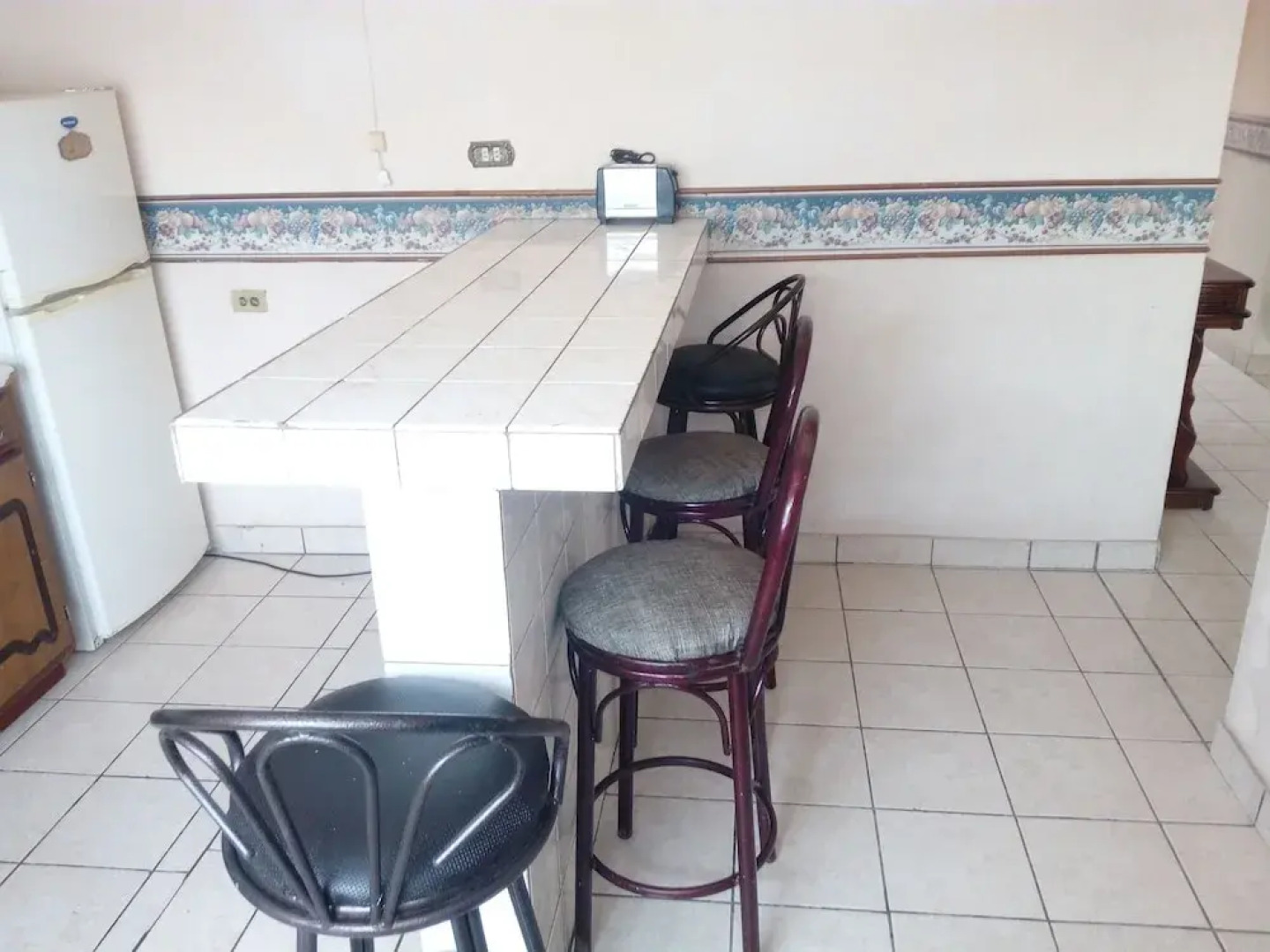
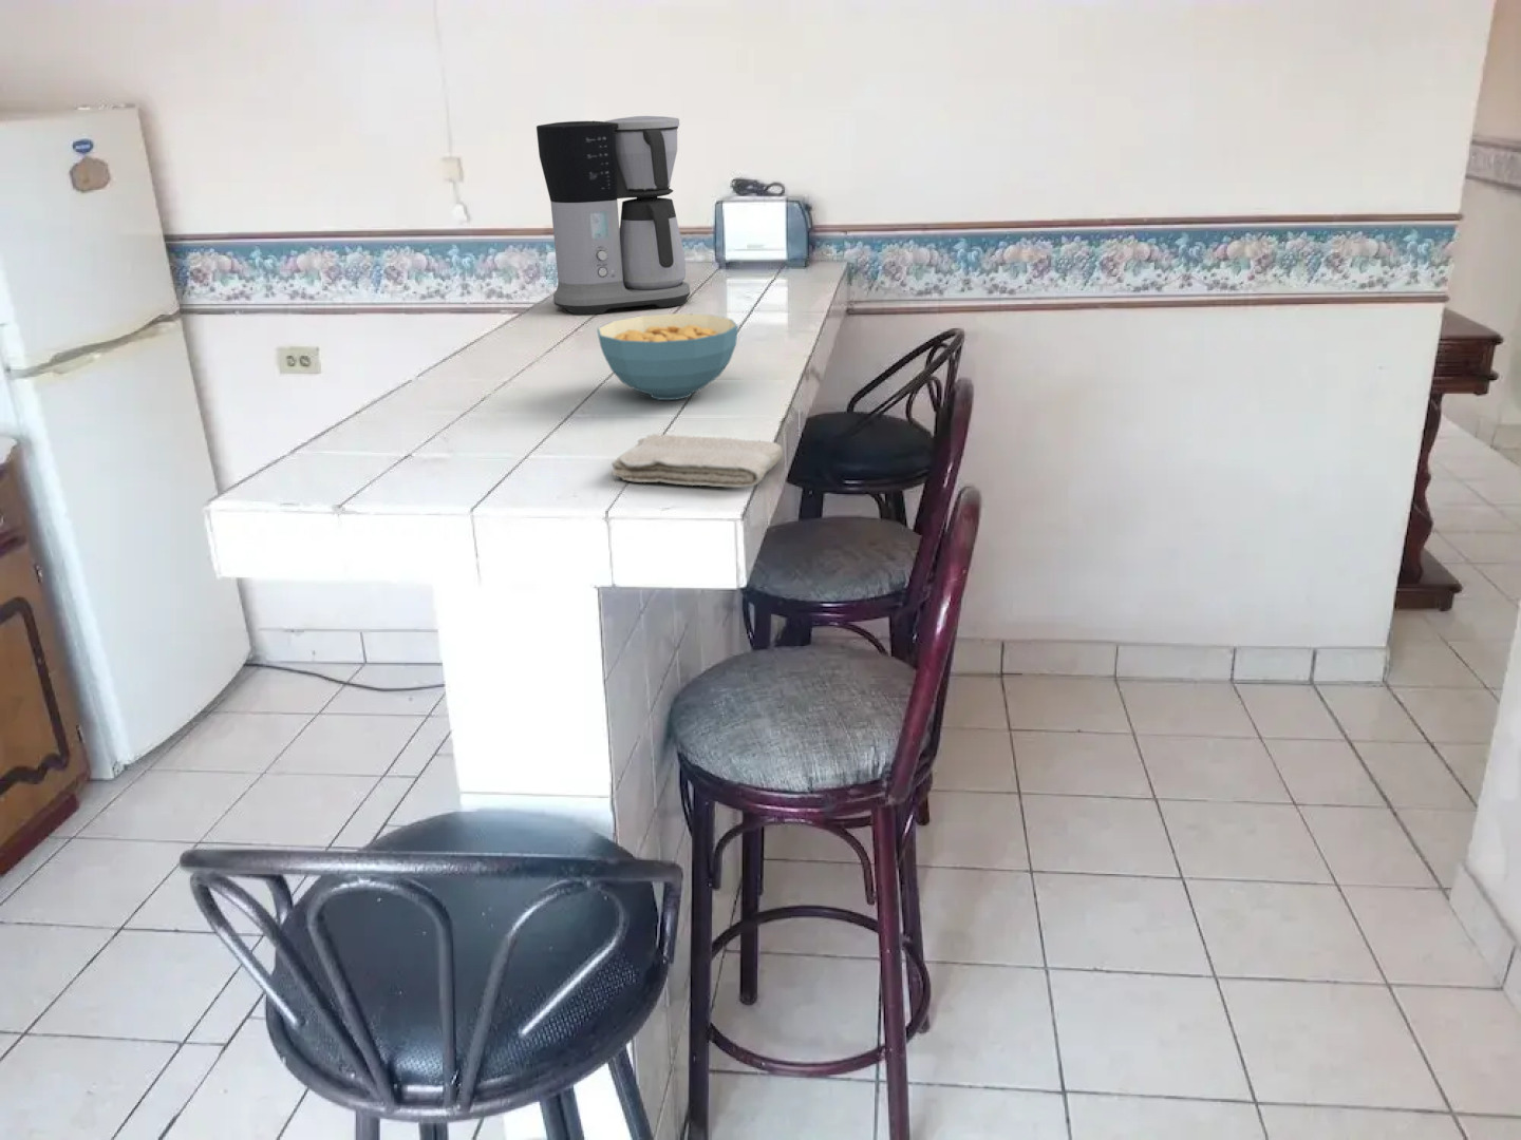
+ washcloth (697, 459)
+ cereal bowl (668, 360)
+ coffee maker (617, 214)
